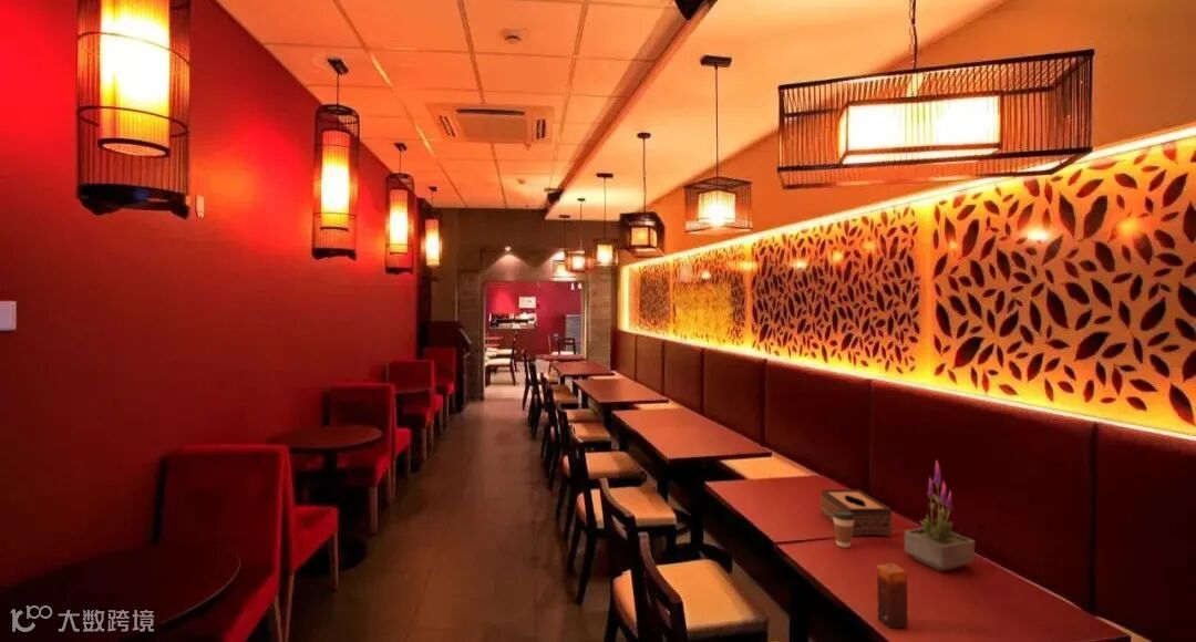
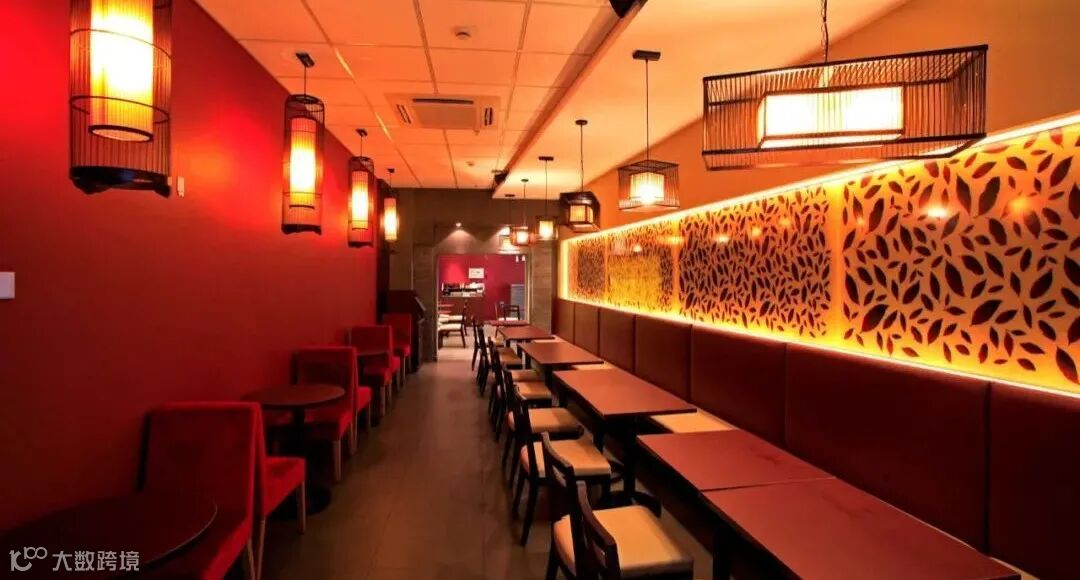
- potted plant (939, 510)
- candle (891, 594)
- coffee cup (843, 528)
- tissue box (854, 511)
